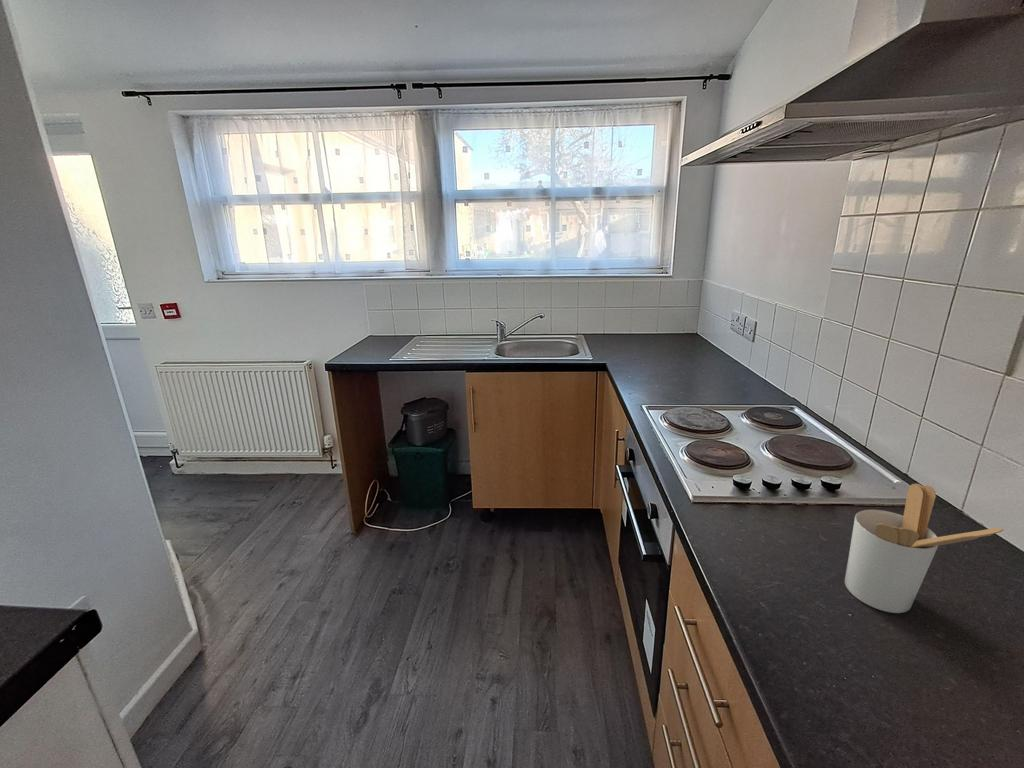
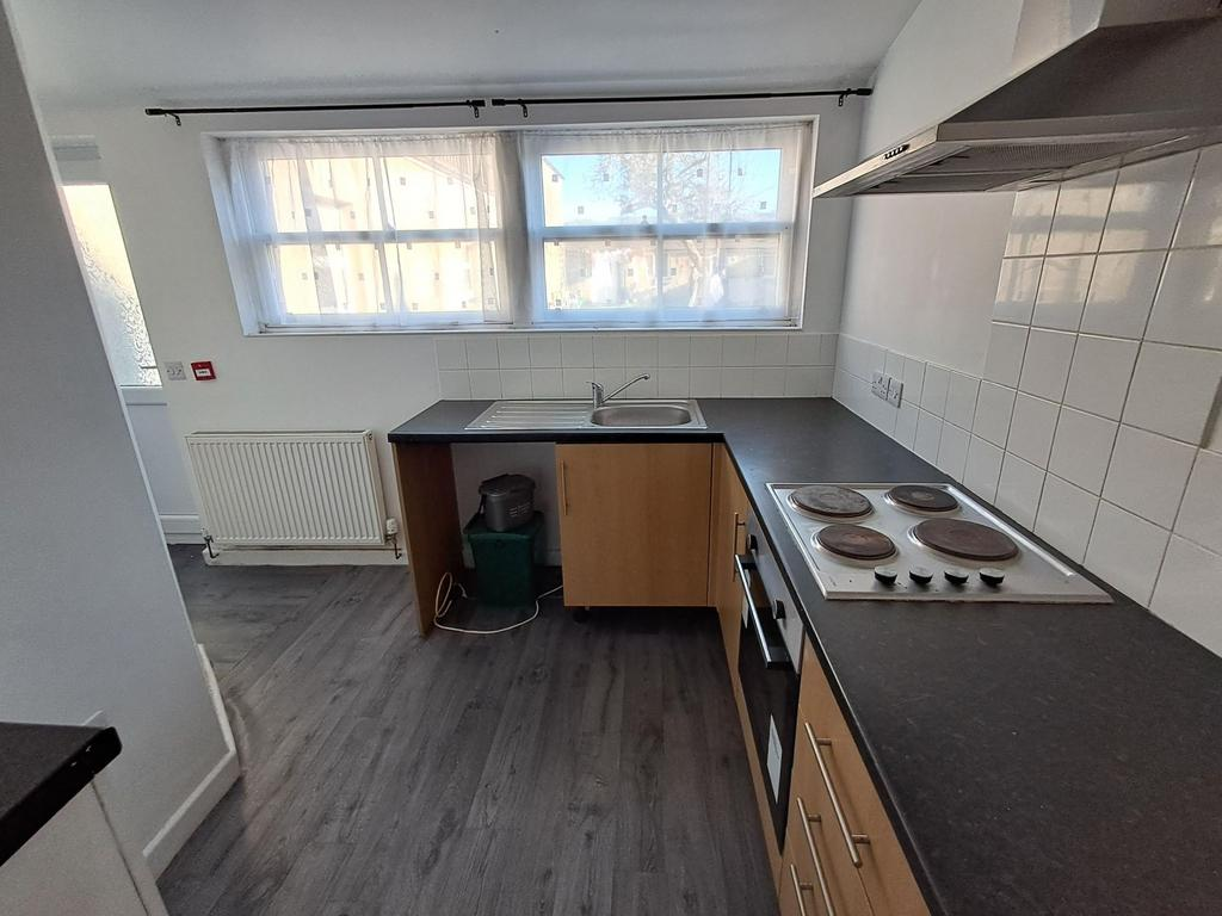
- utensil holder (911, 555)
